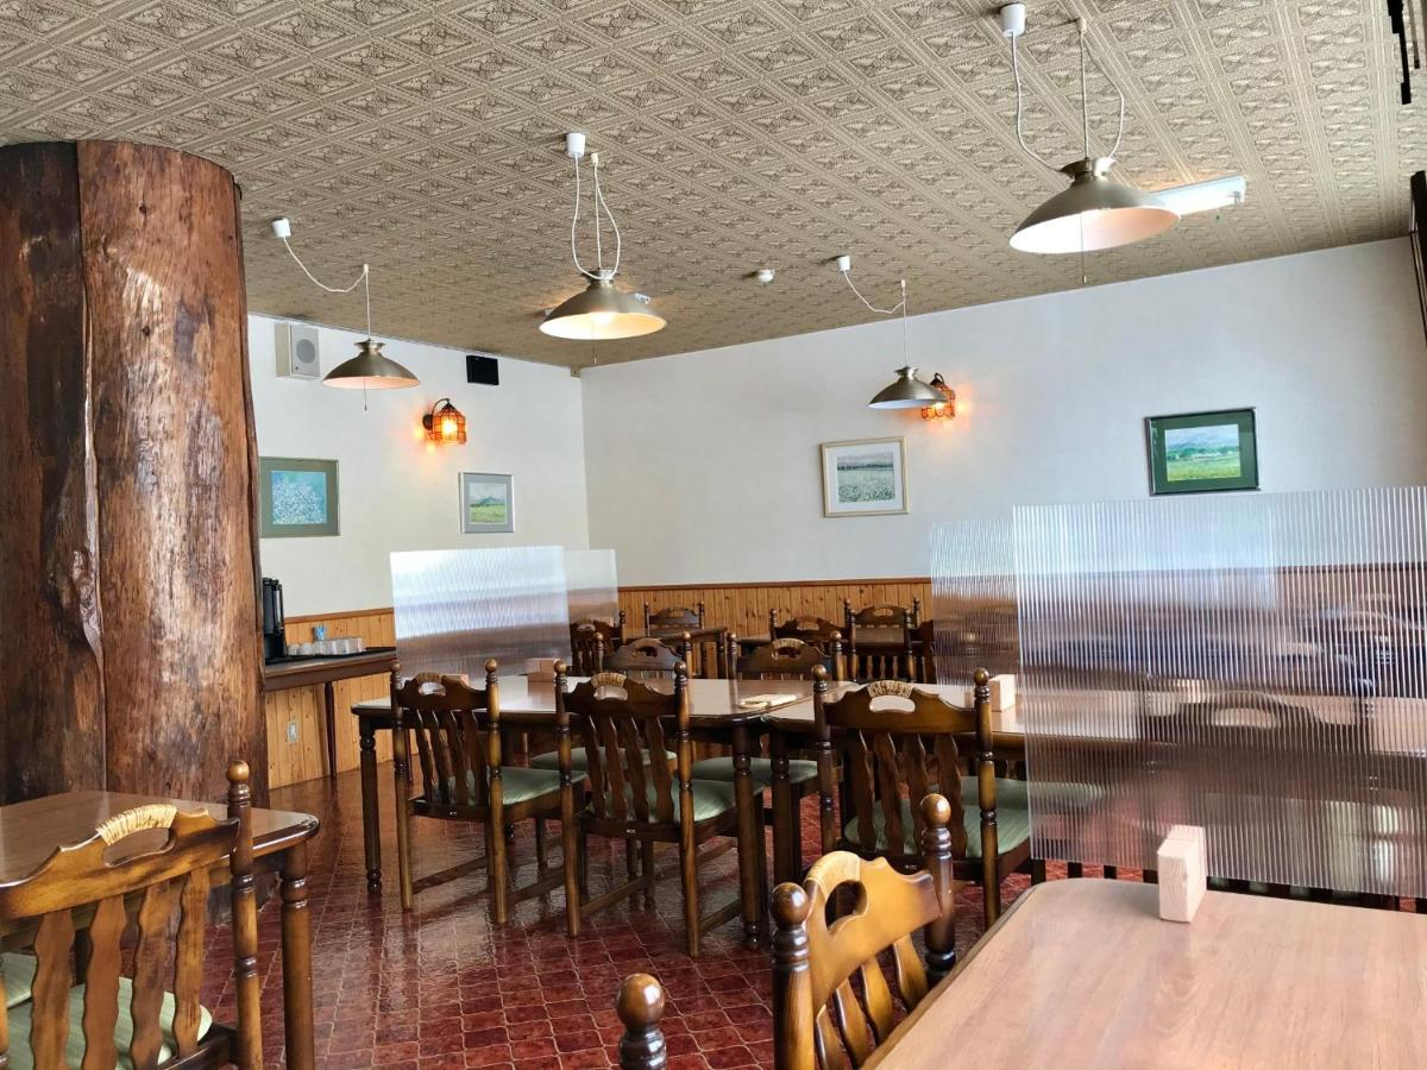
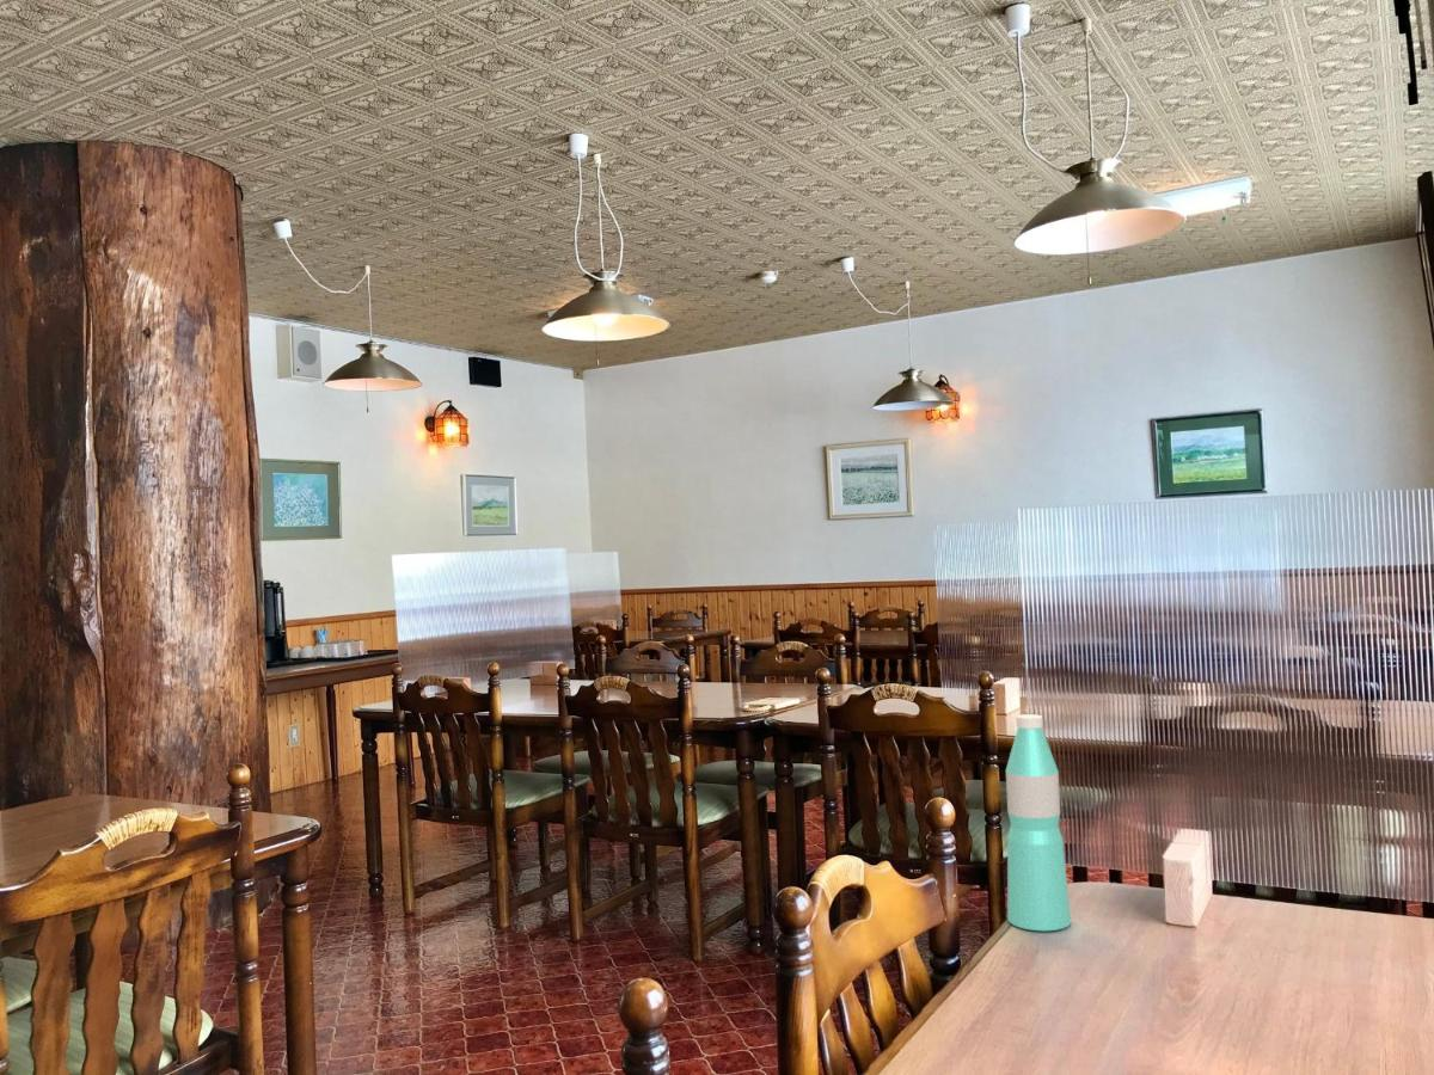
+ water bottle (1034, 817)
